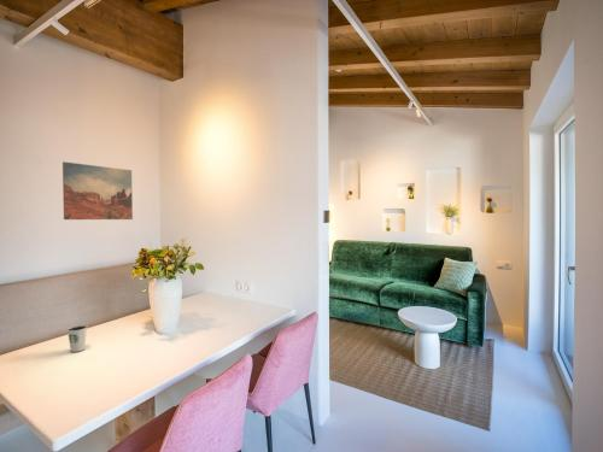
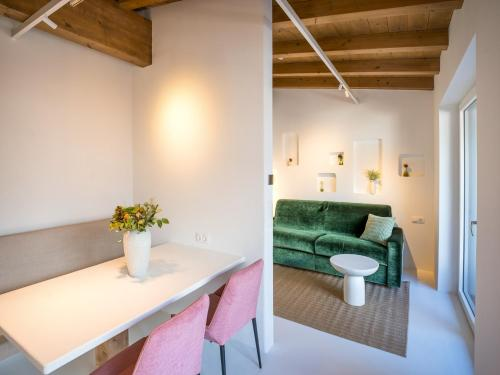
- wall art (100, 193)
- dixie cup (77, 339)
